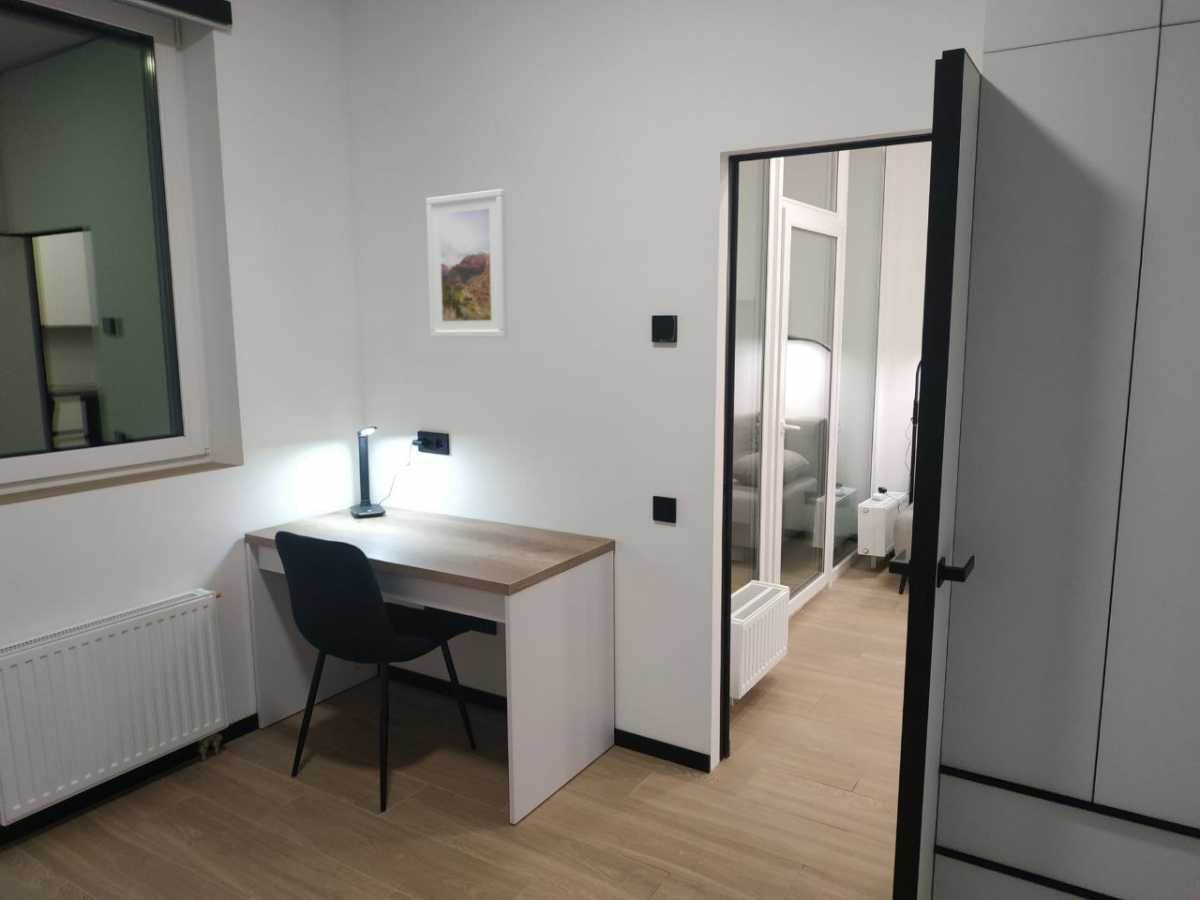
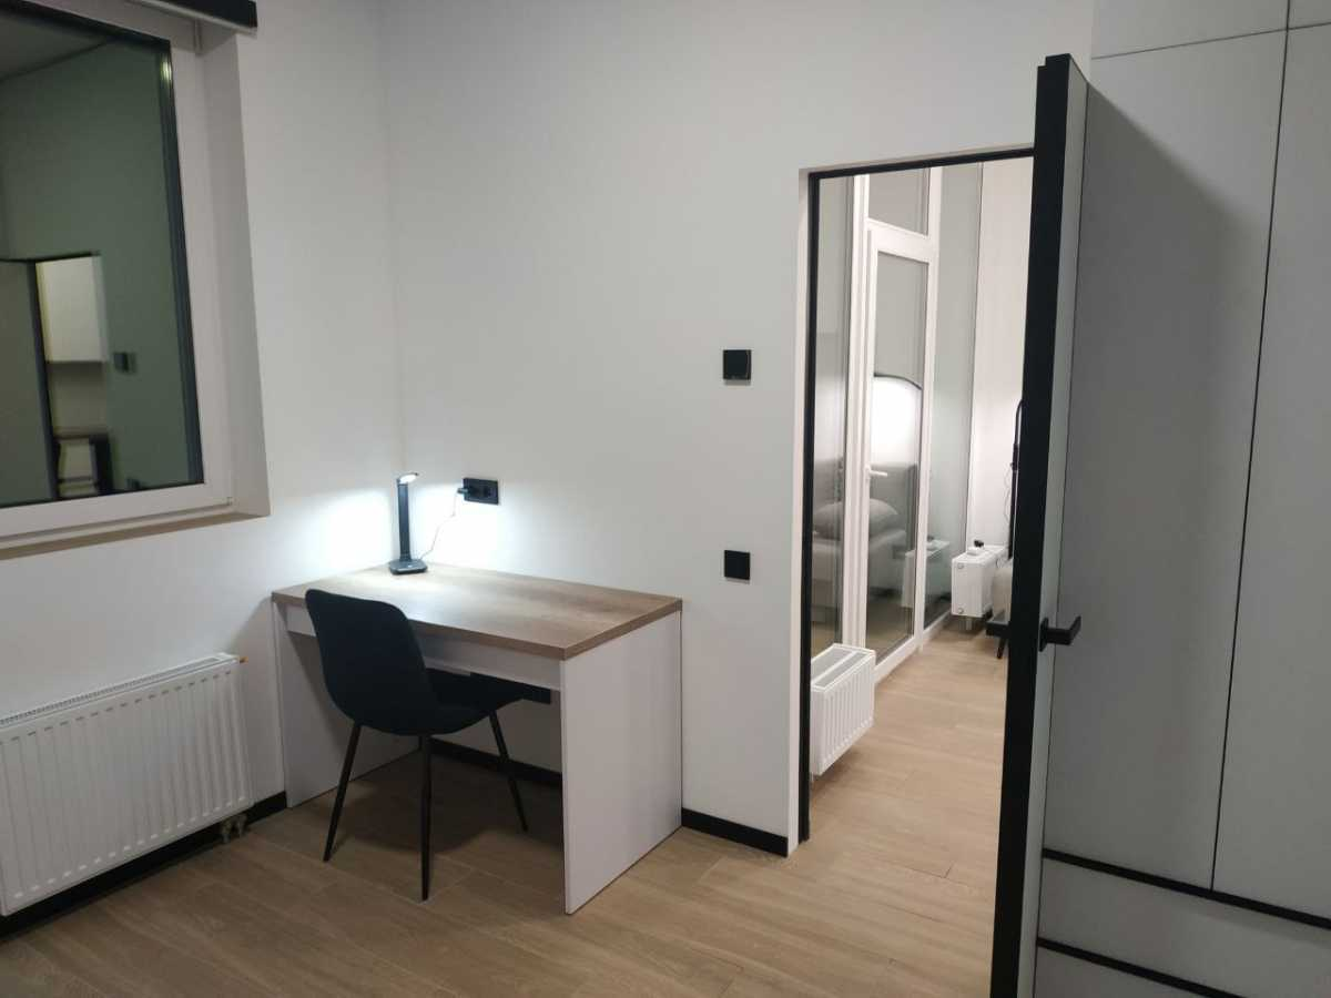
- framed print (466, 266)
